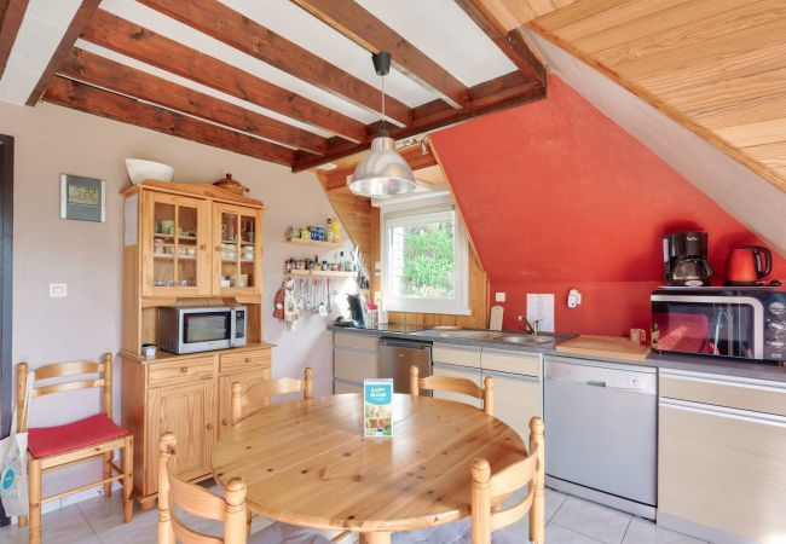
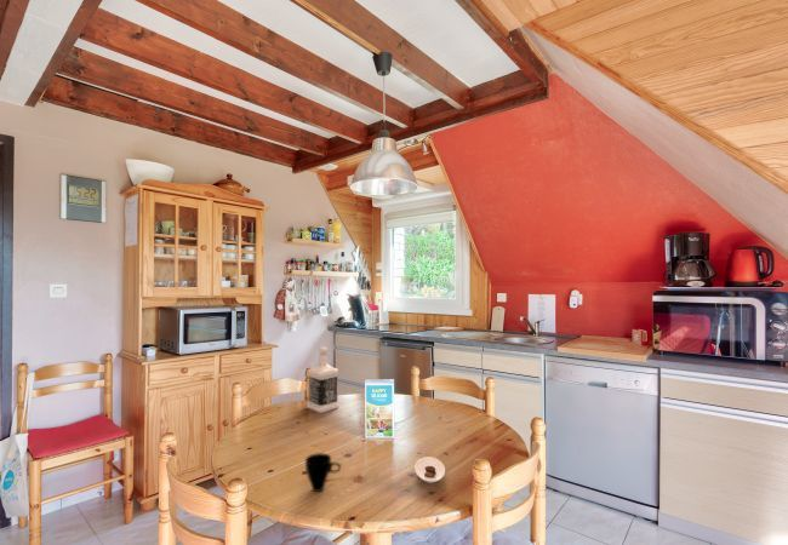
+ cup (322, 474)
+ bottle (322, 377)
+ saucer (429, 471)
